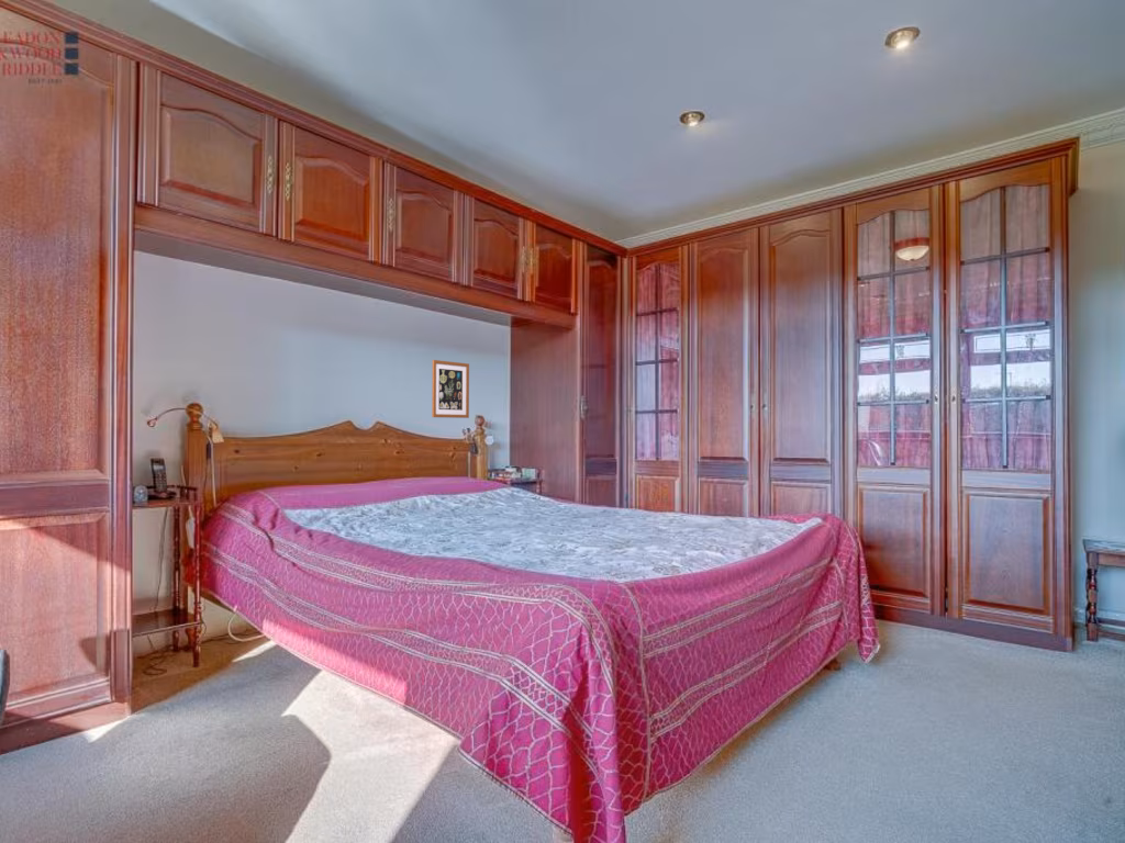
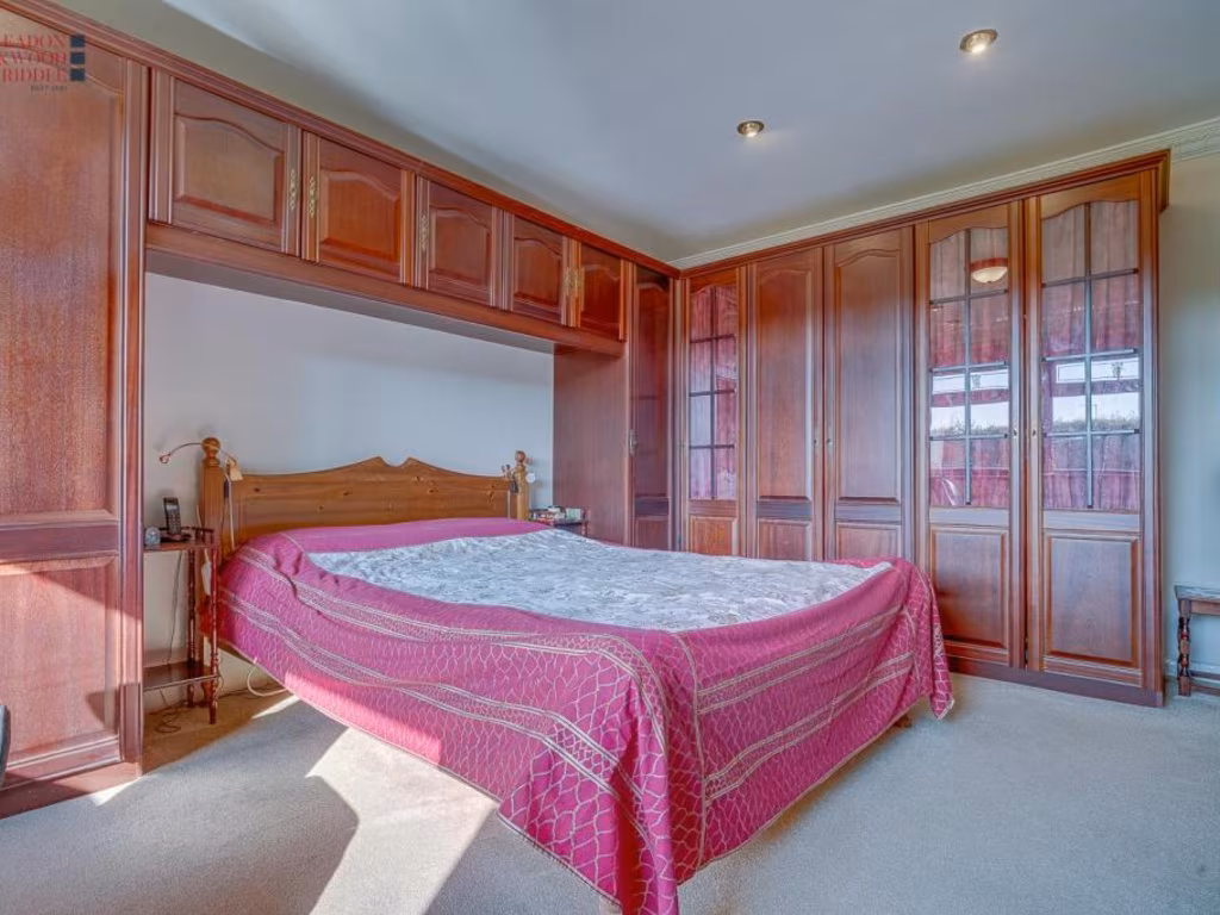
- wall art (450, 390)
